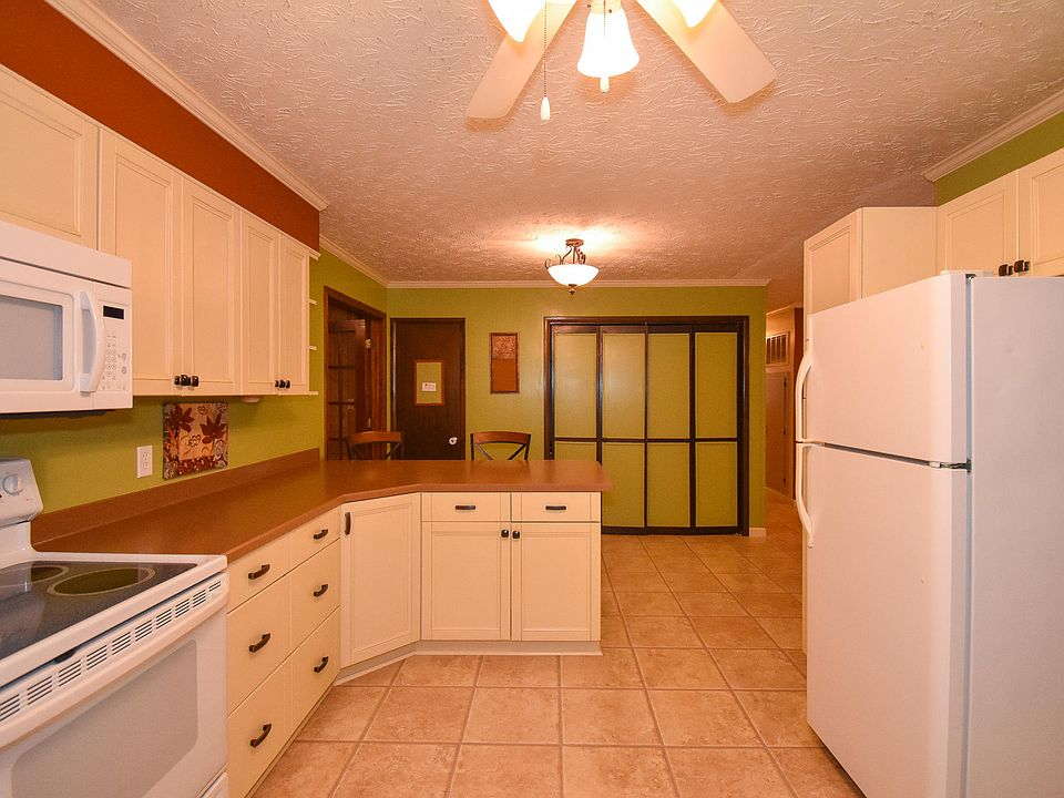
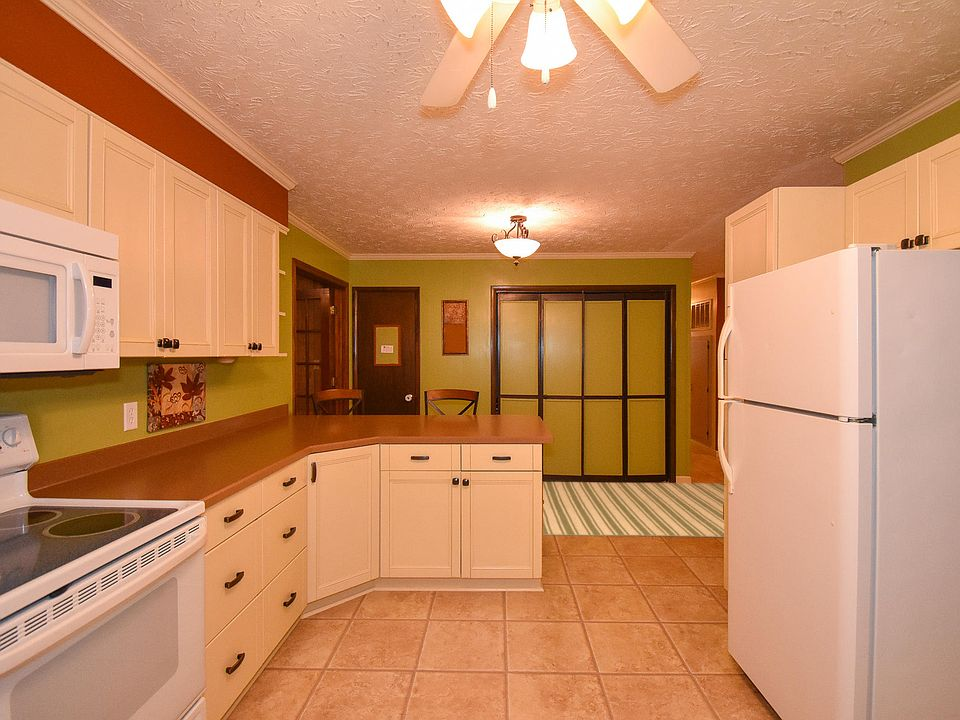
+ rug (631, 504)
